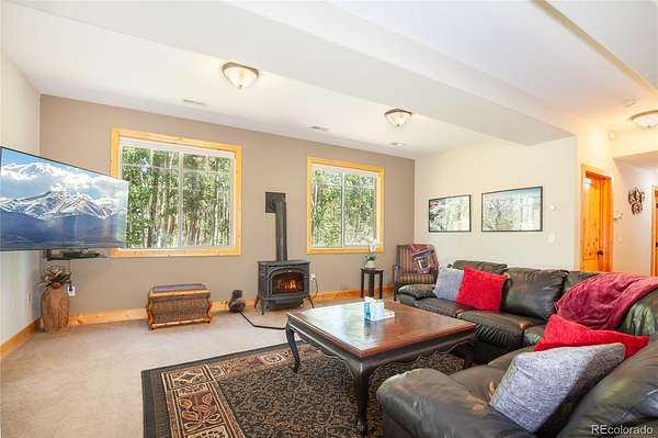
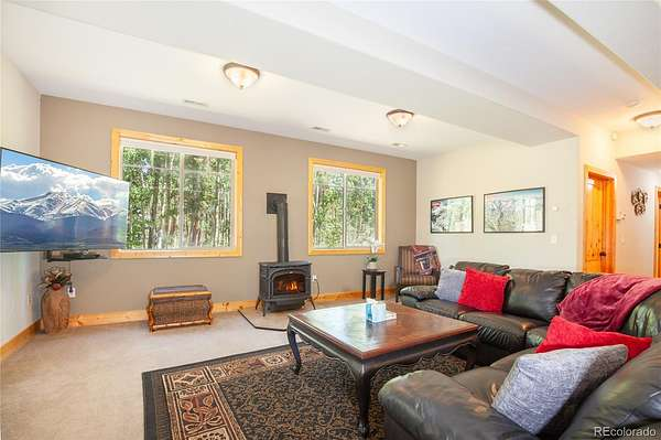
- ceramic pot (237, 300)
